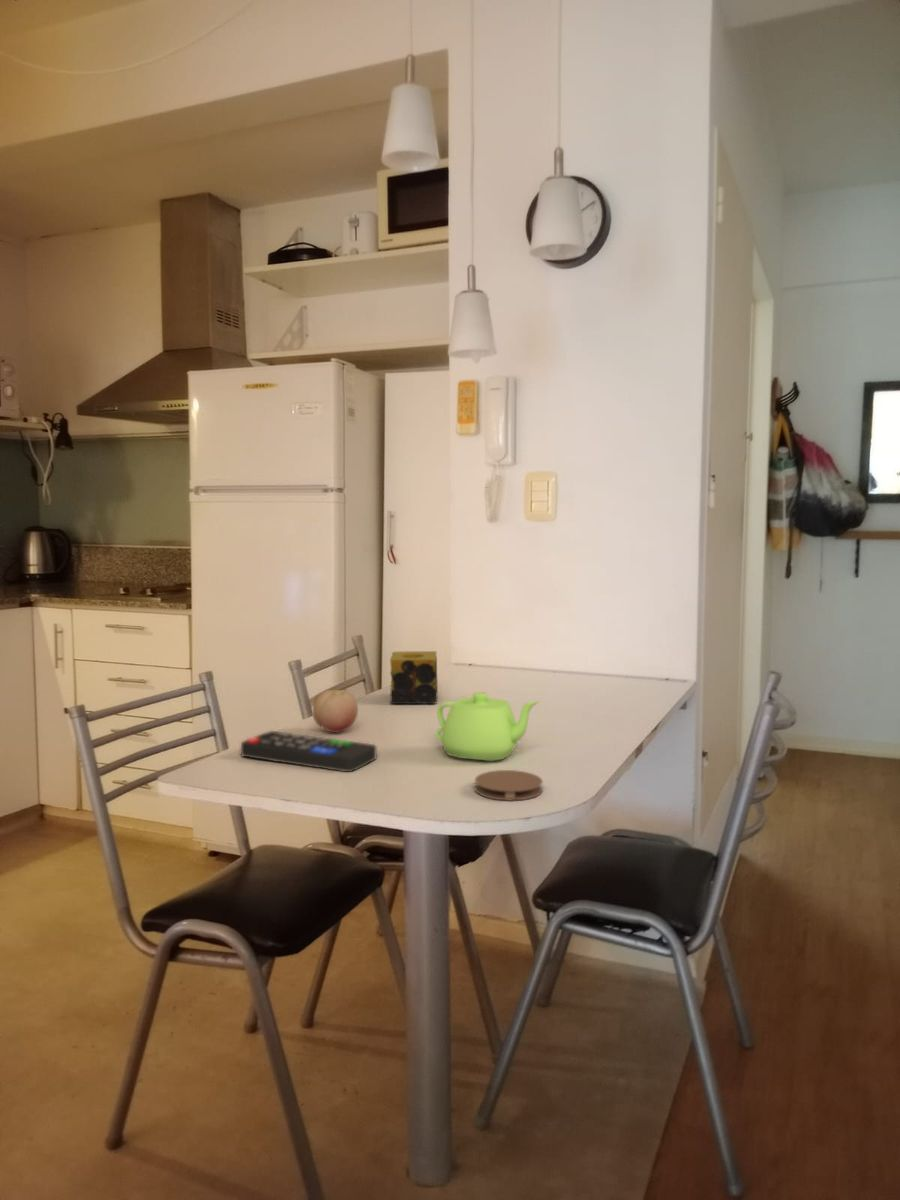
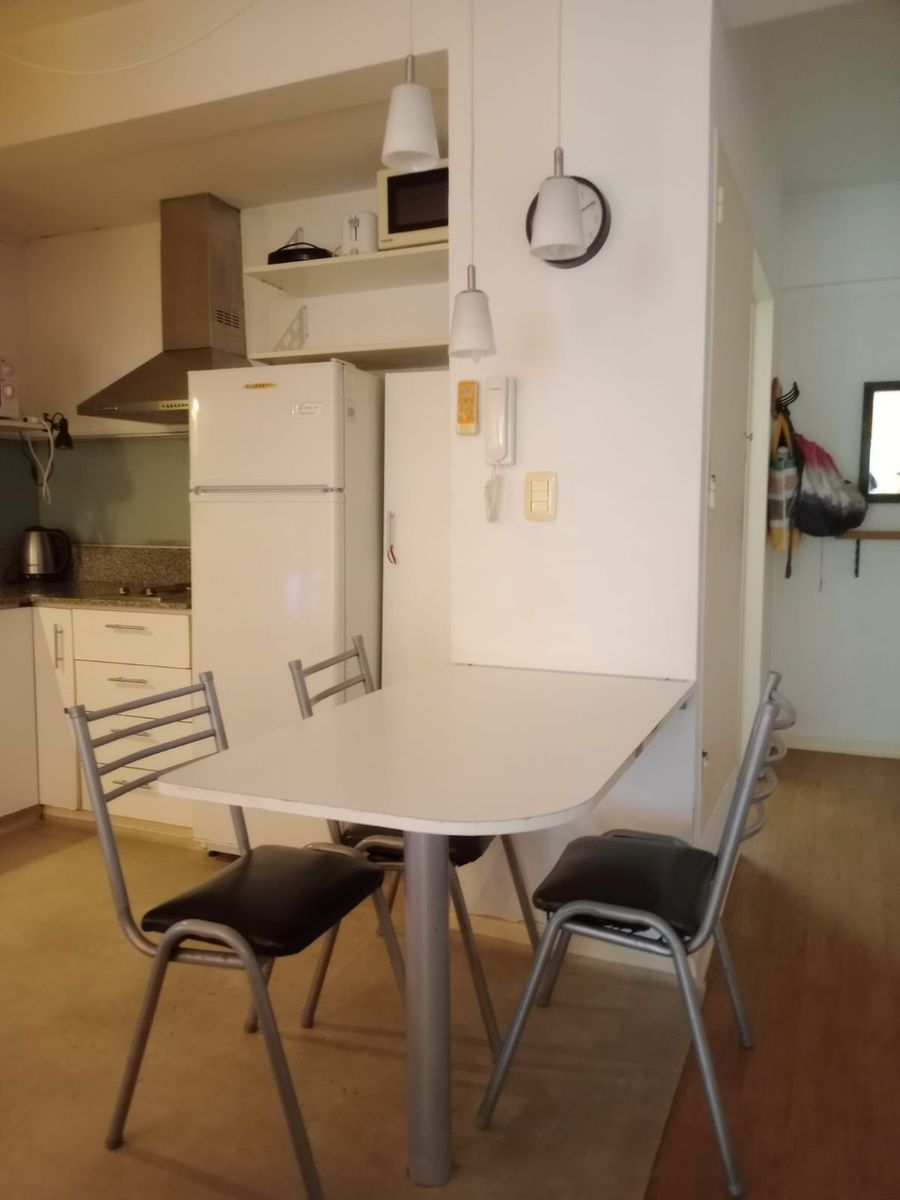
- teapot (486, 724)
- fruit (335, 711)
- remote control (308, 749)
- coaster (508, 784)
- candle (414, 677)
